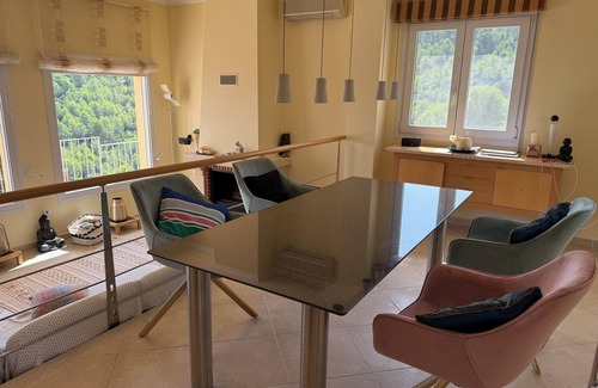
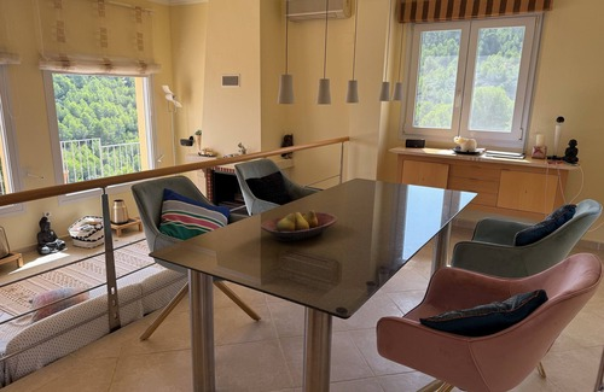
+ fruit bowl (300, 222)
